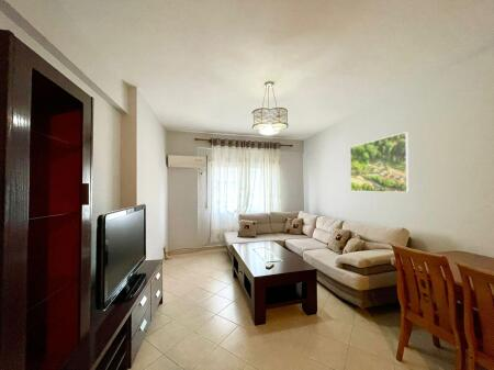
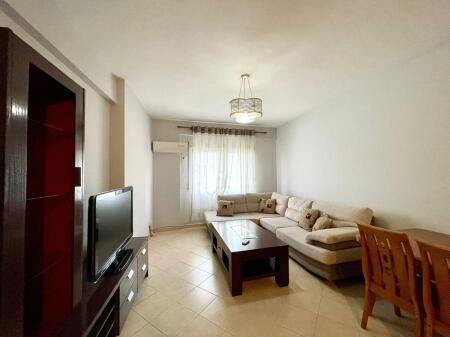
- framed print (374, 166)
